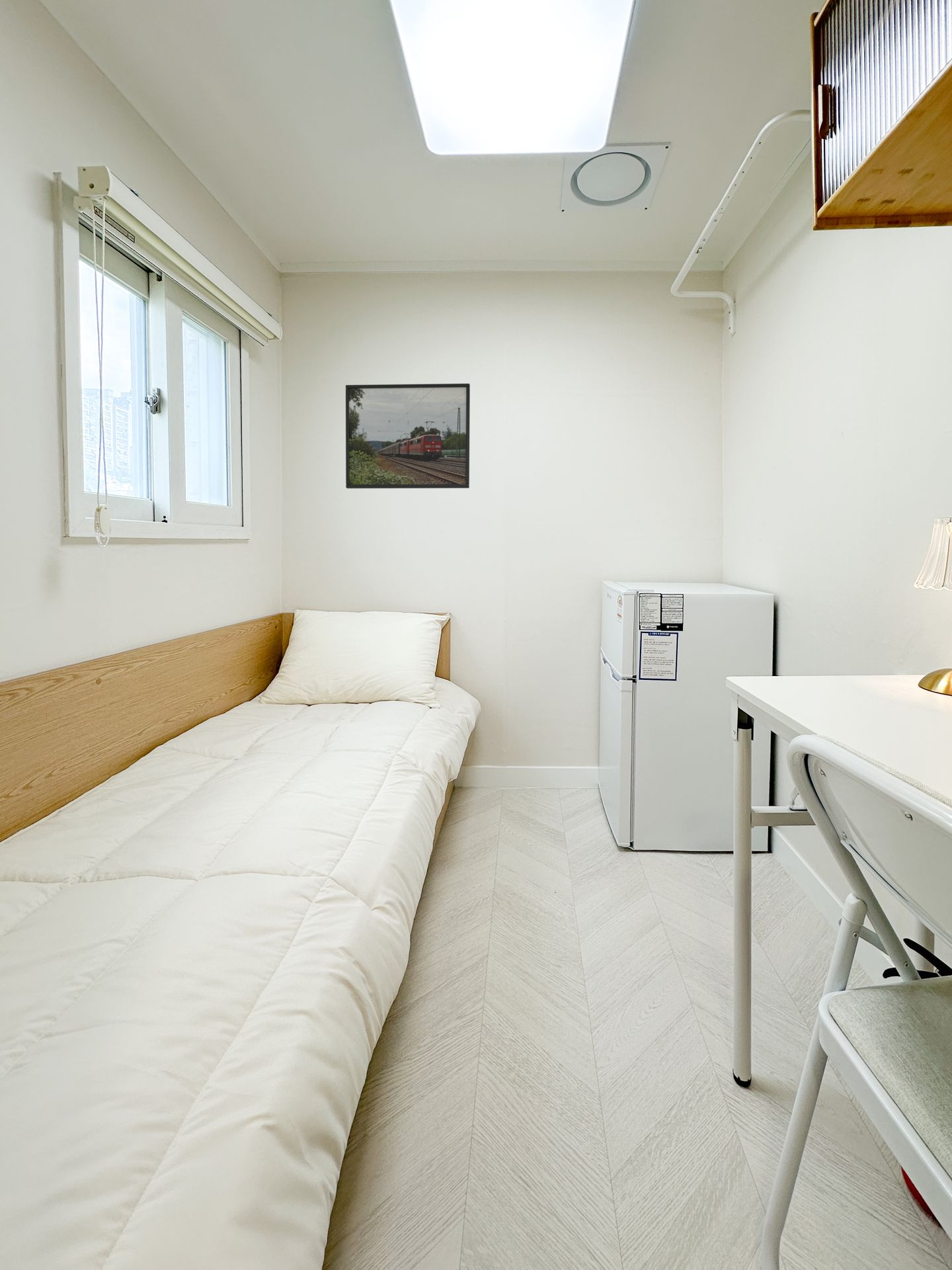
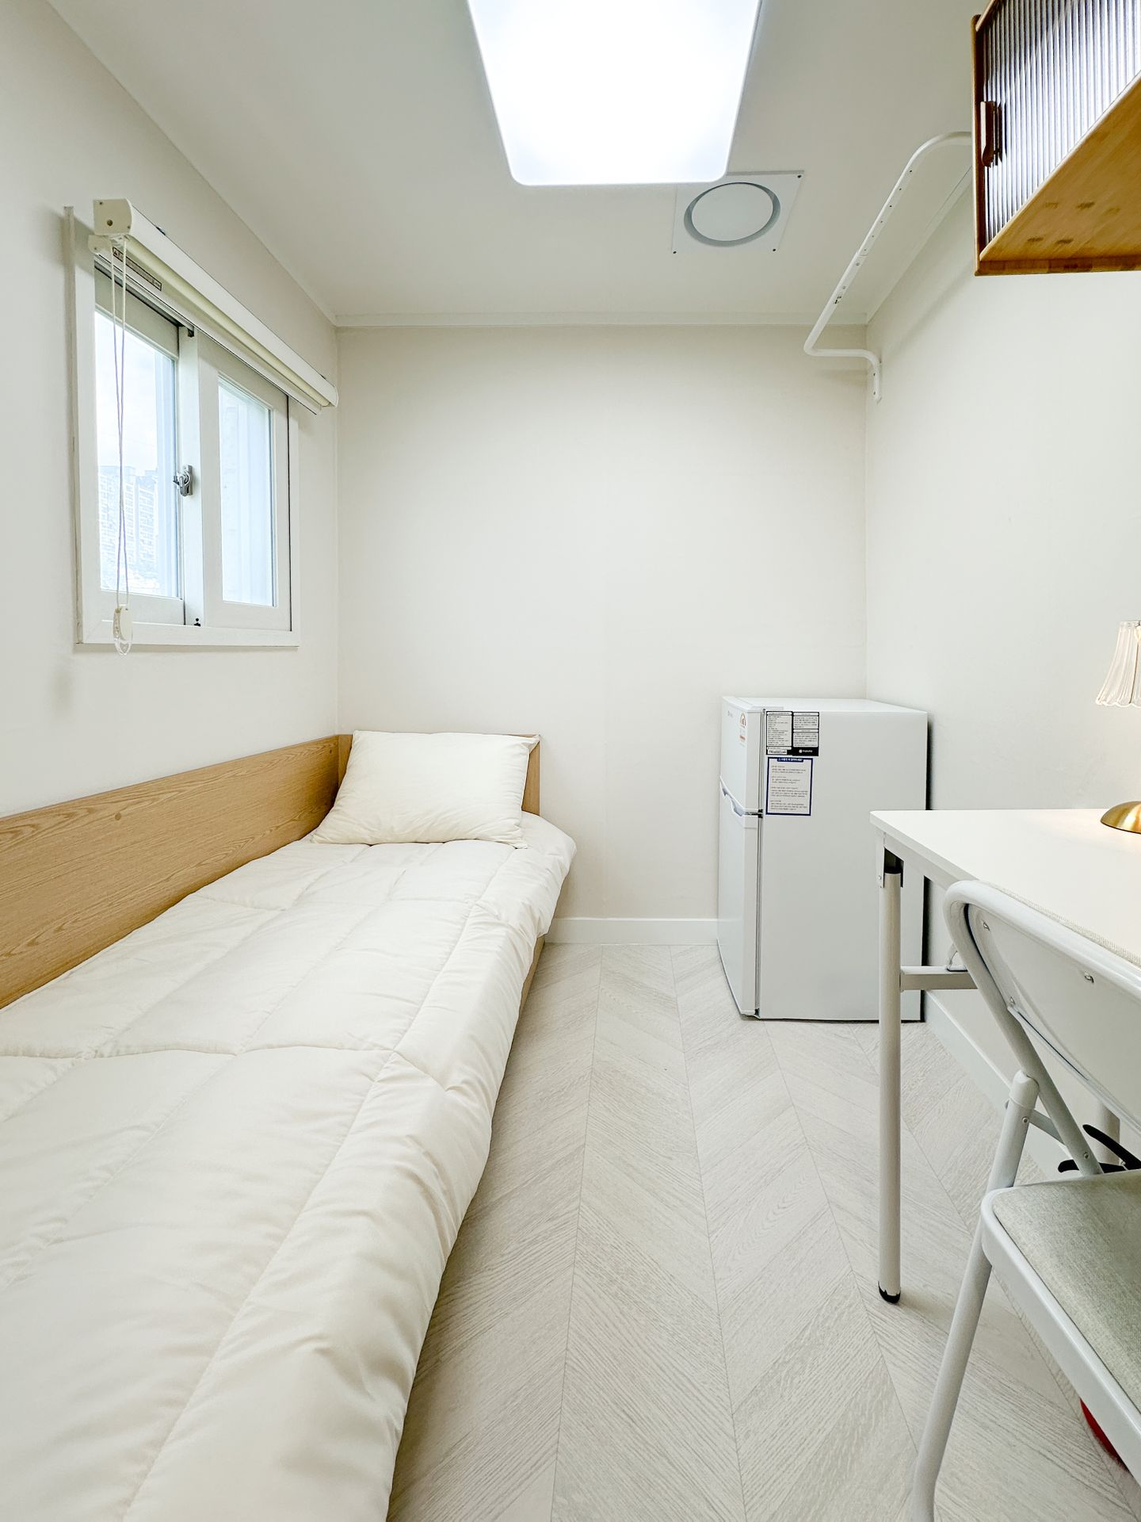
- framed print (407, 437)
